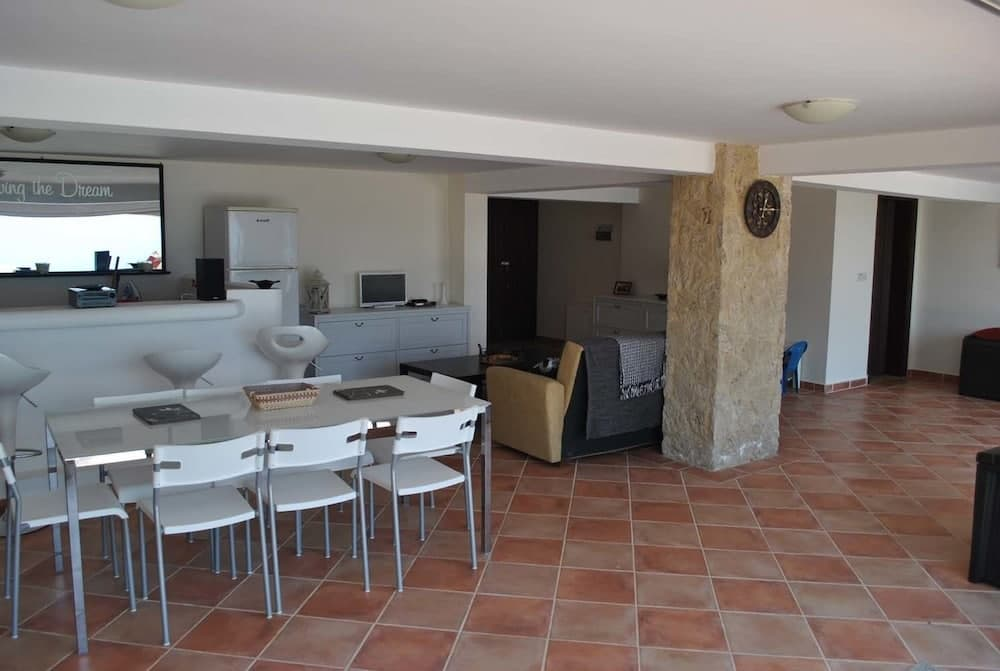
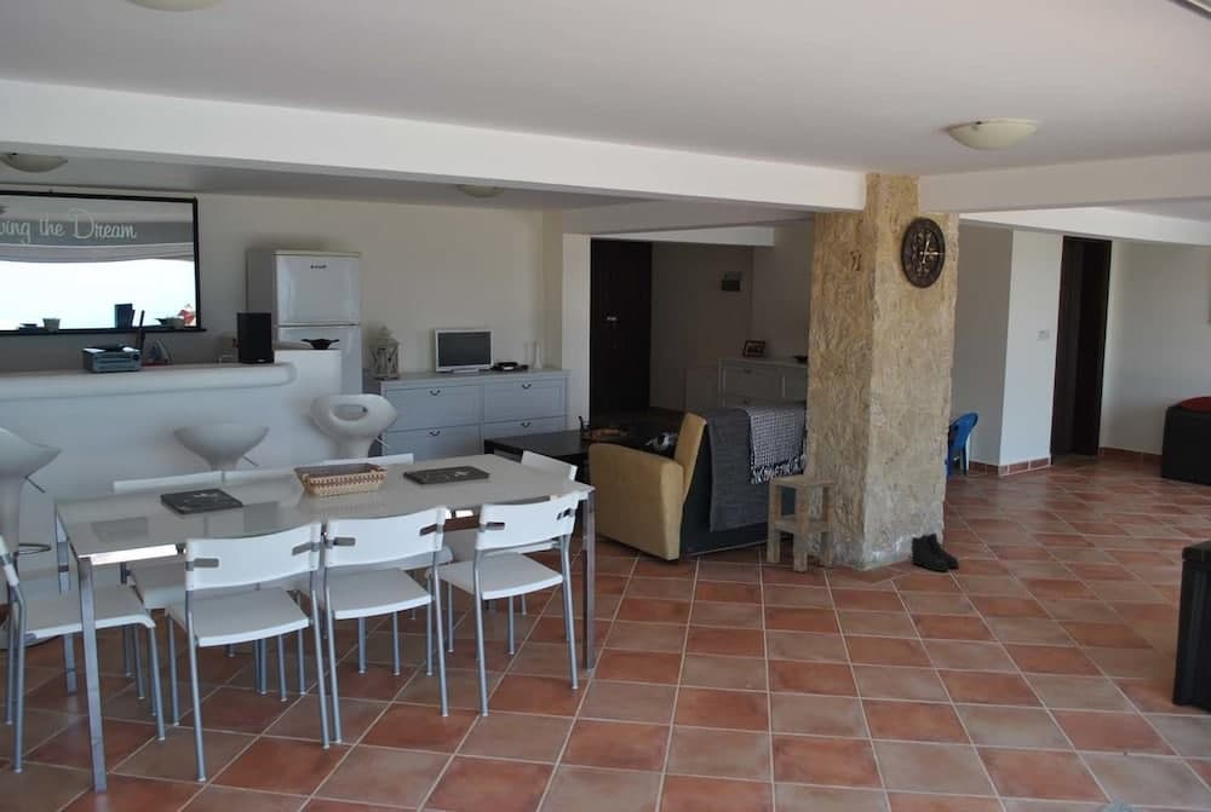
+ side table (800, 522)
+ boots (935, 549)
